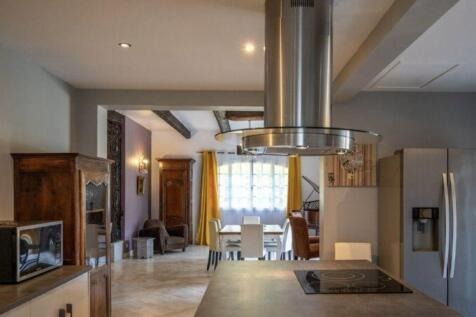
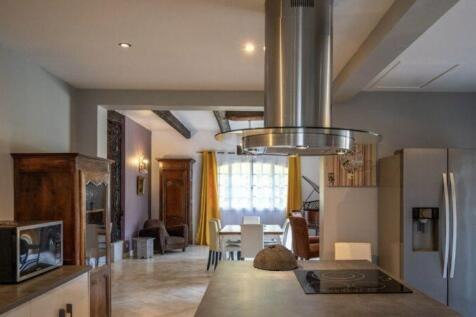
+ bowl (275, 254)
